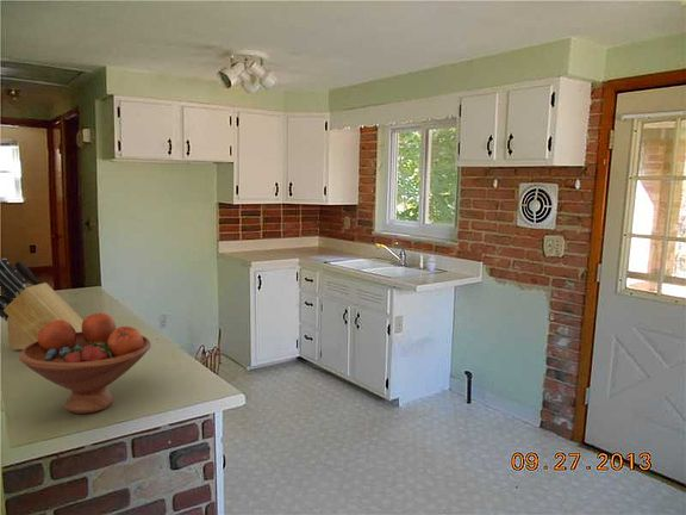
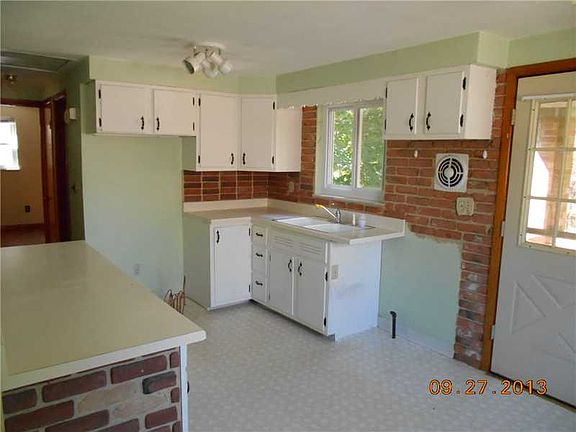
- knife block (39, 303)
- fruit bowl (88, 364)
